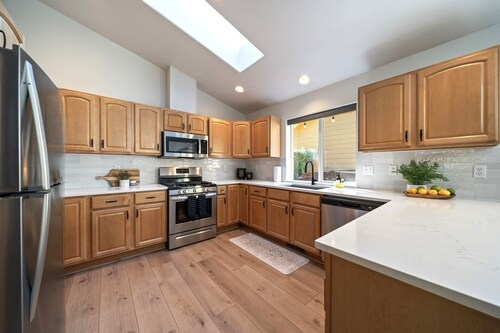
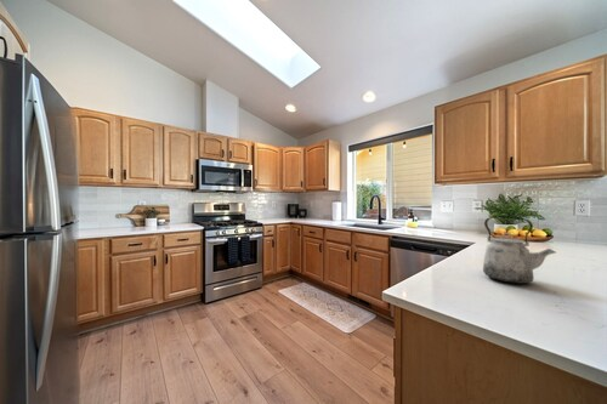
+ kettle (516, 249)
